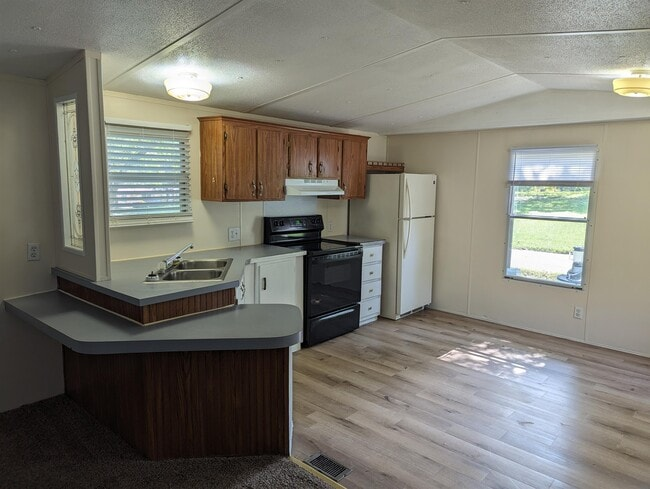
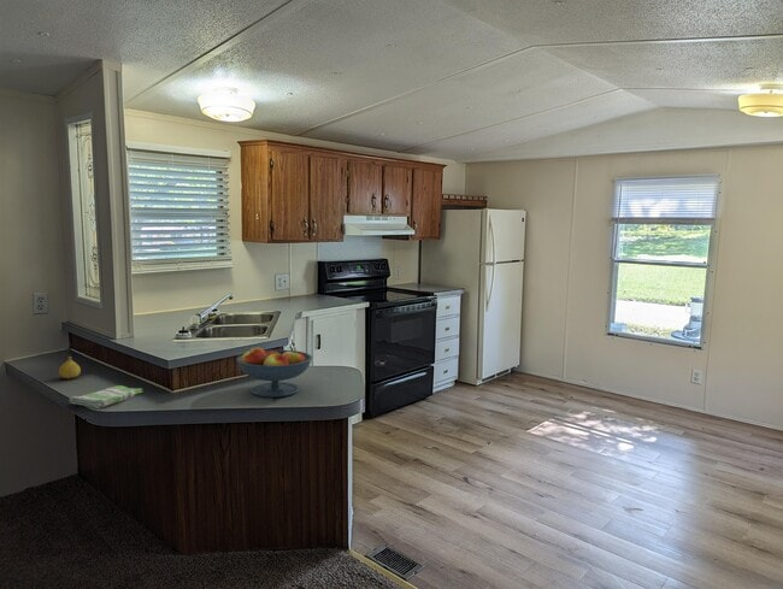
+ dish towel (107, 394)
+ fruit bowl (275, 367)
+ fruit (70, 366)
